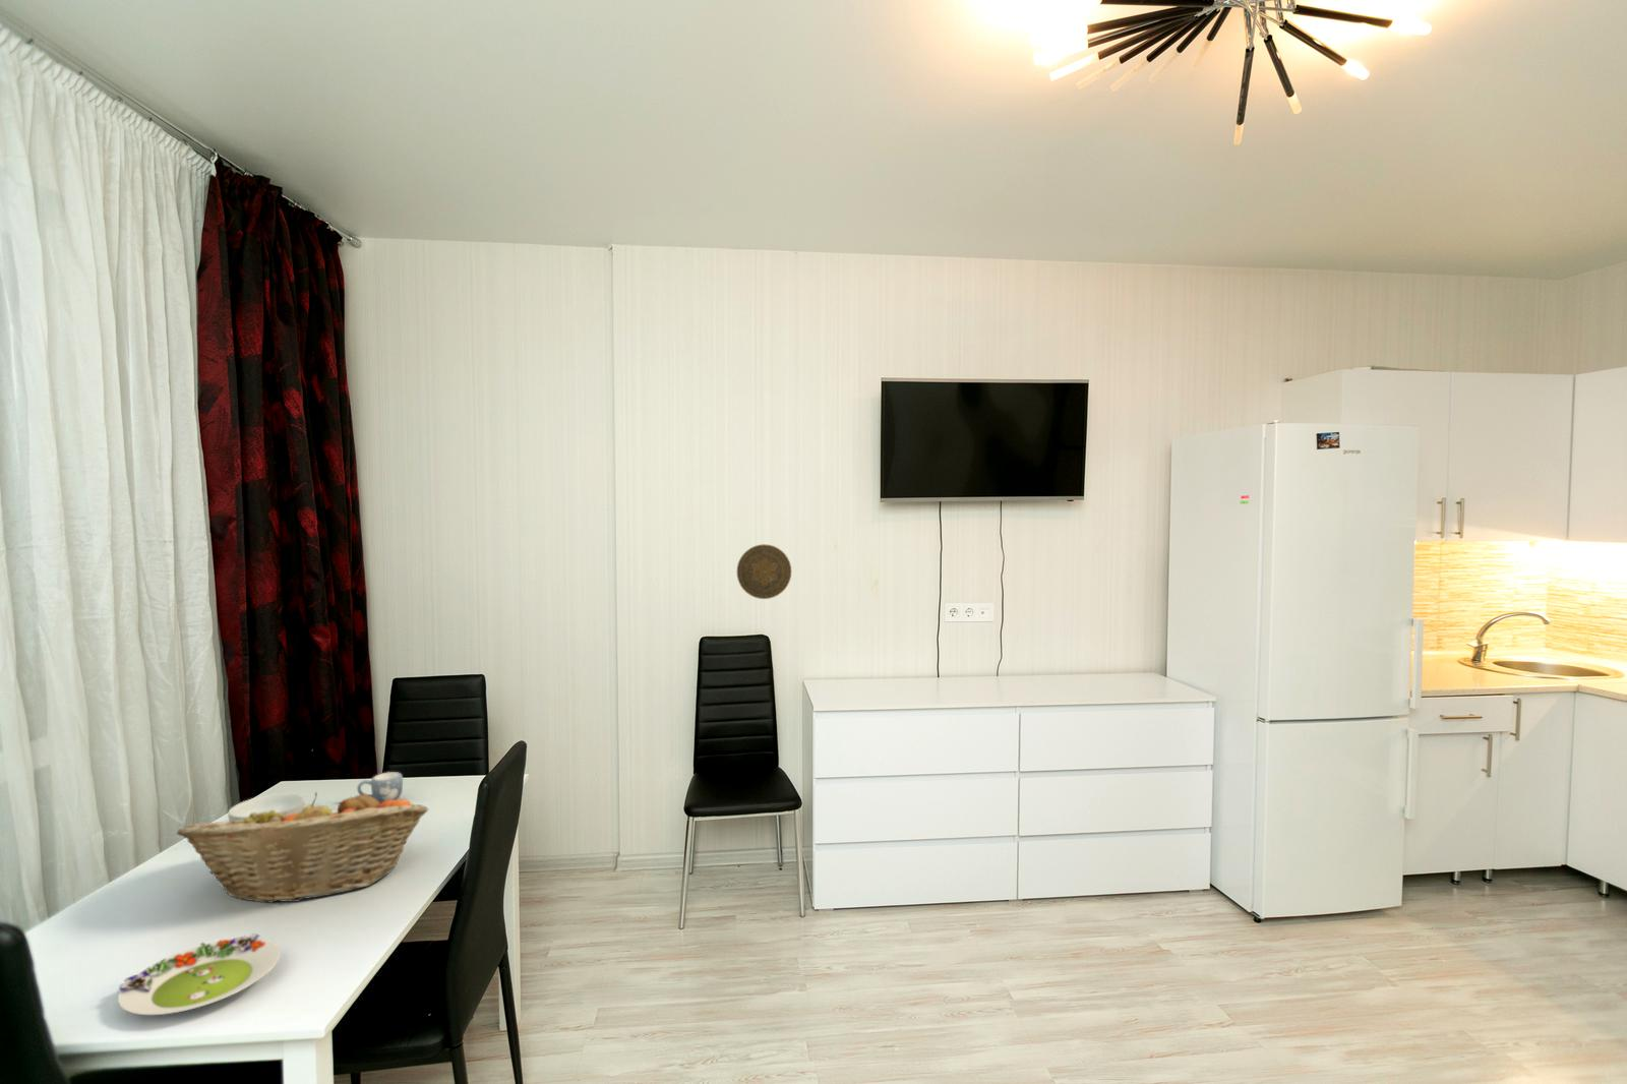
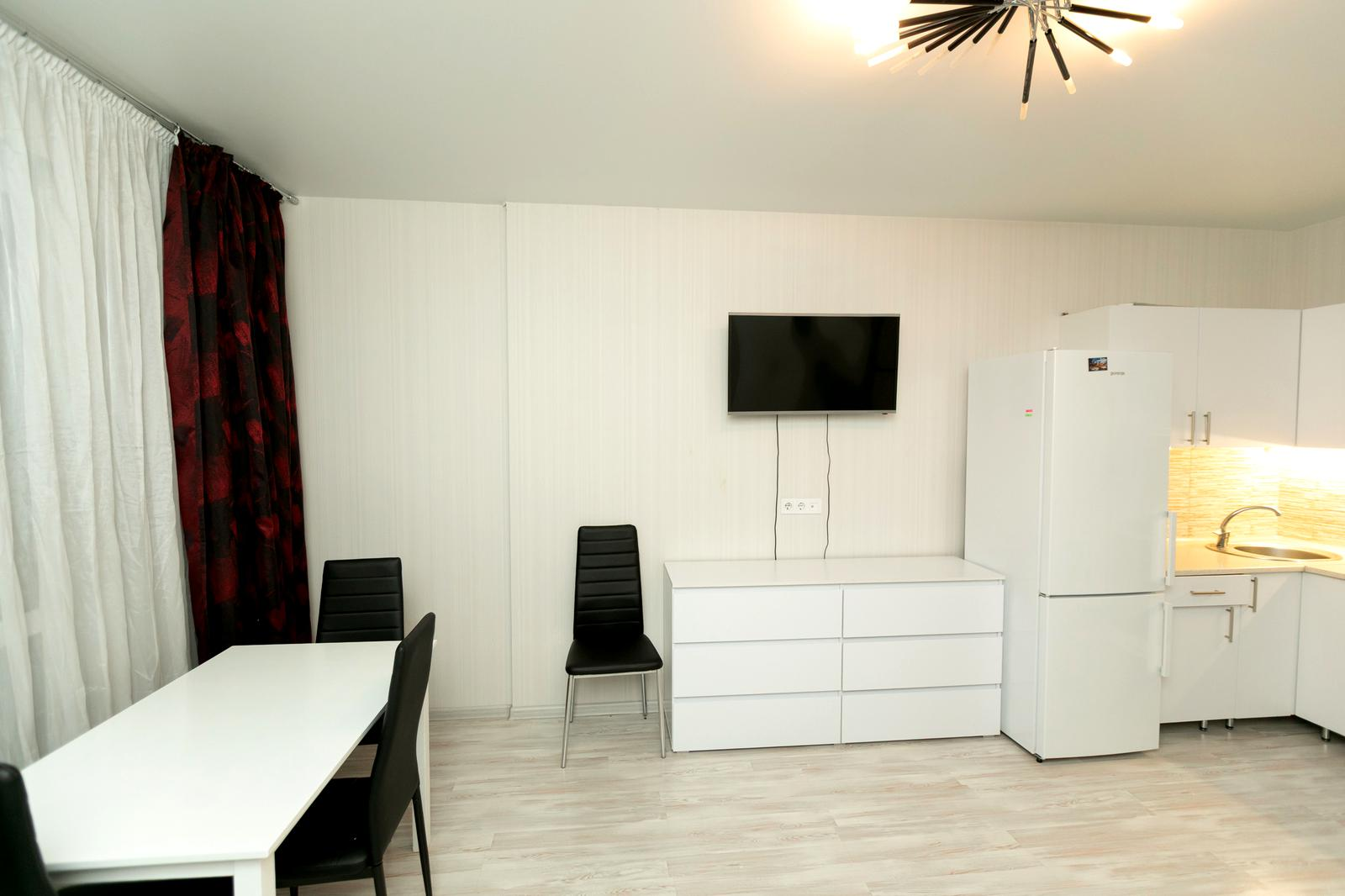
- fruit basket (310, 835)
- cereal bowl (267, 812)
- mug (380, 789)
- salad plate (203, 976)
- decorative plate (763, 571)
